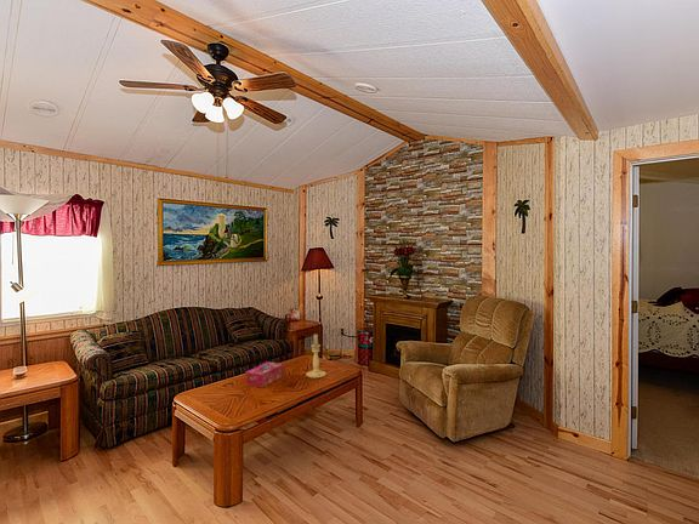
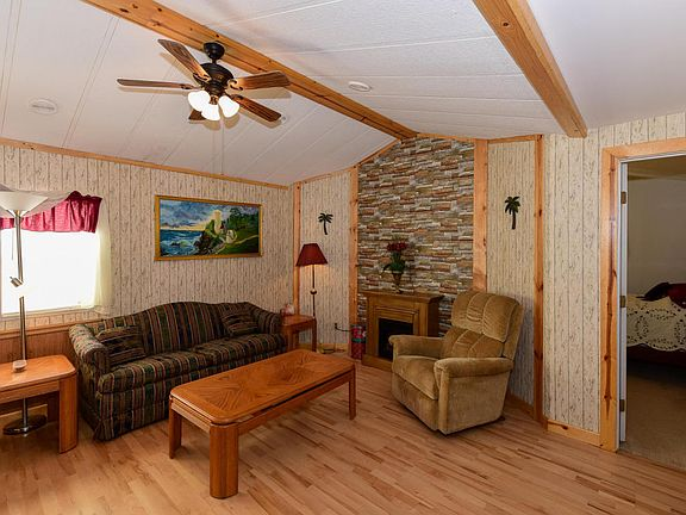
- candle holder (316, 354)
- tissue box (265, 374)
